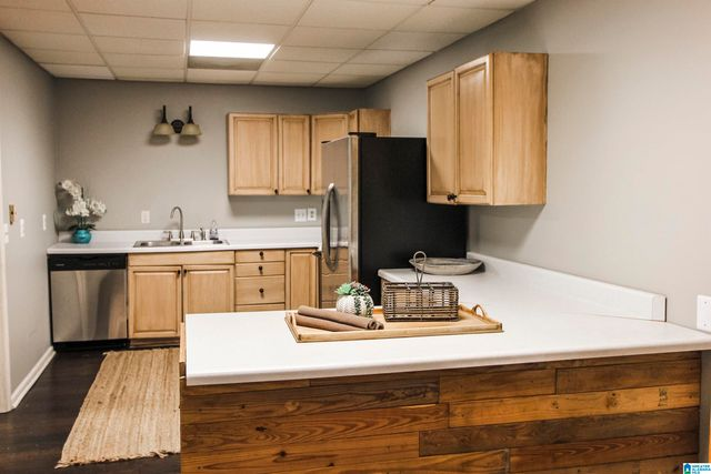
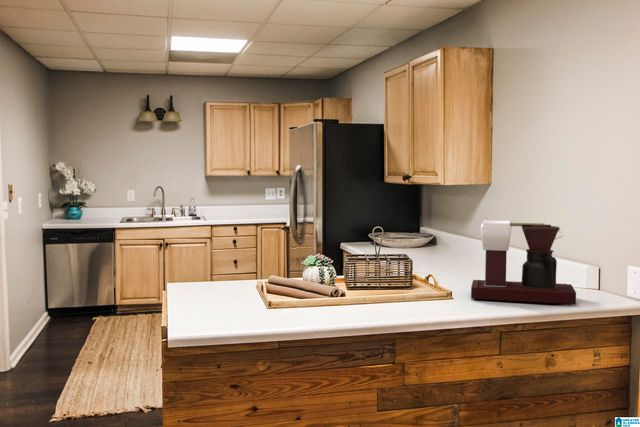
+ coffee maker (524, 263)
